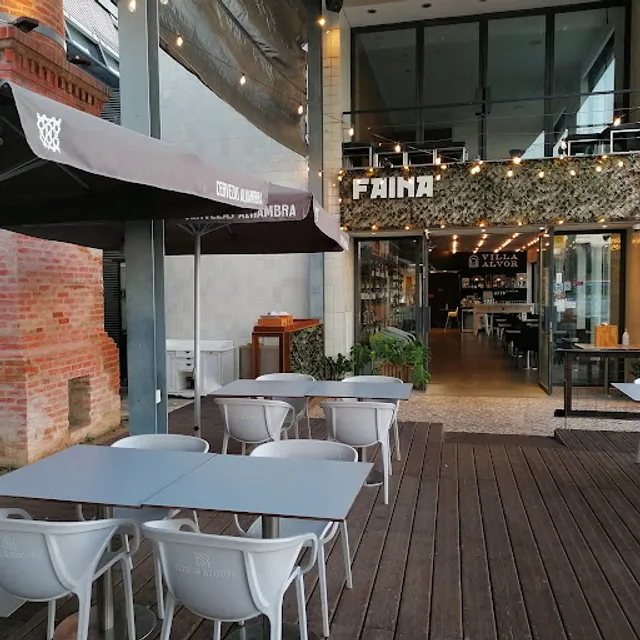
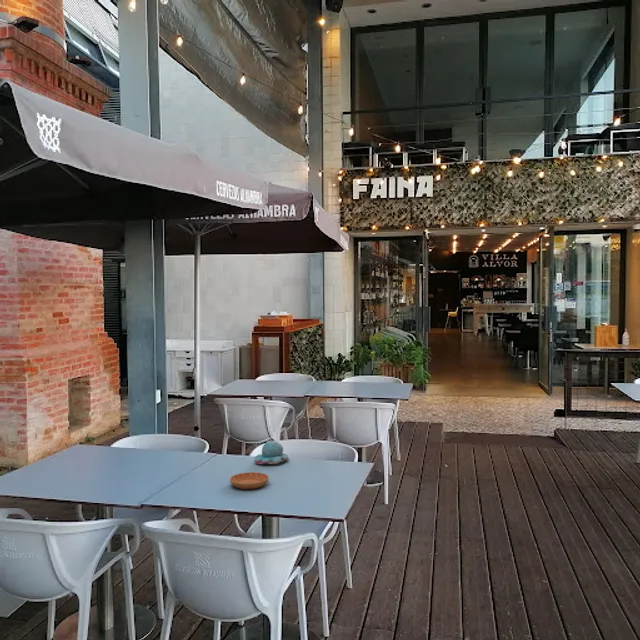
+ candle (271, 450)
+ saucer (249, 480)
